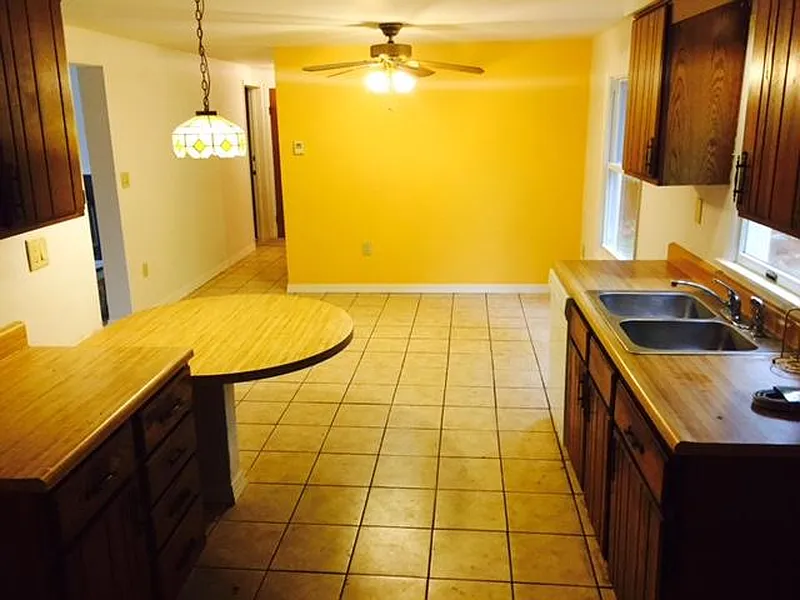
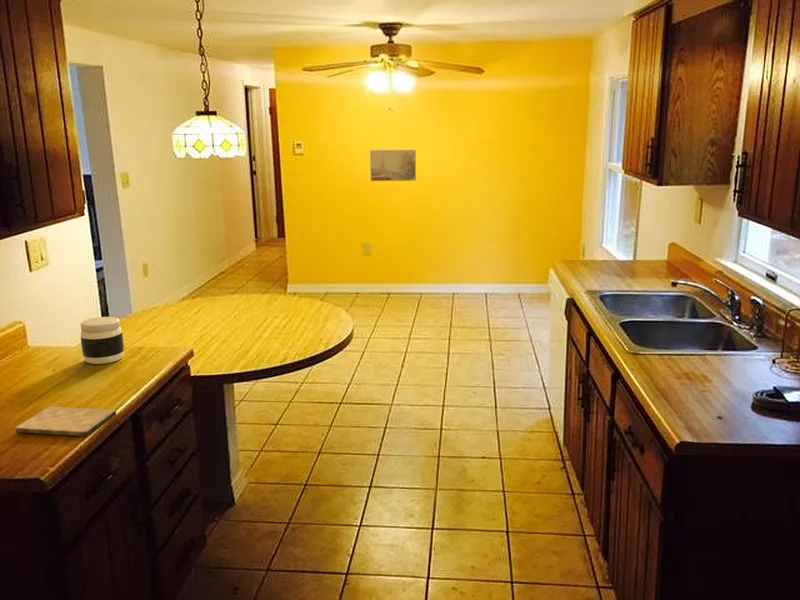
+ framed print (393, 165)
+ jar (102, 339)
+ cutting board (67, 420)
